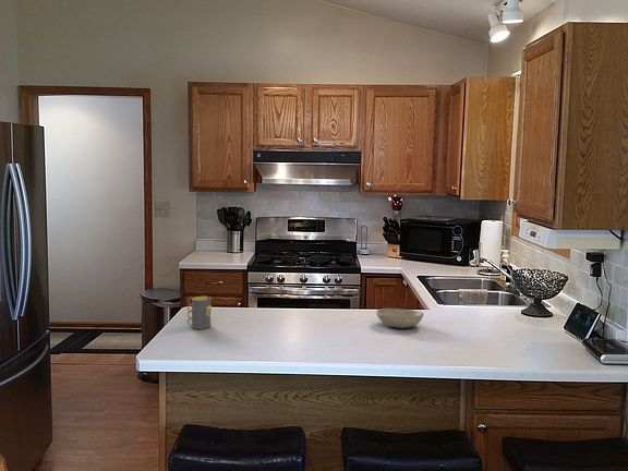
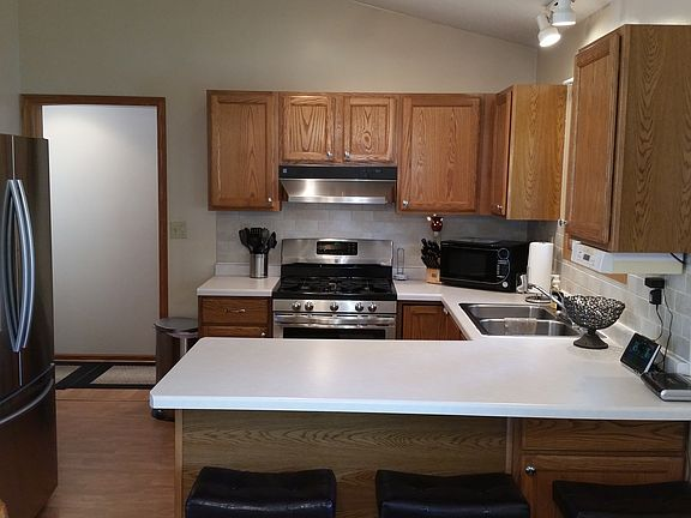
- bowl (399, 318)
- mug (198, 312)
